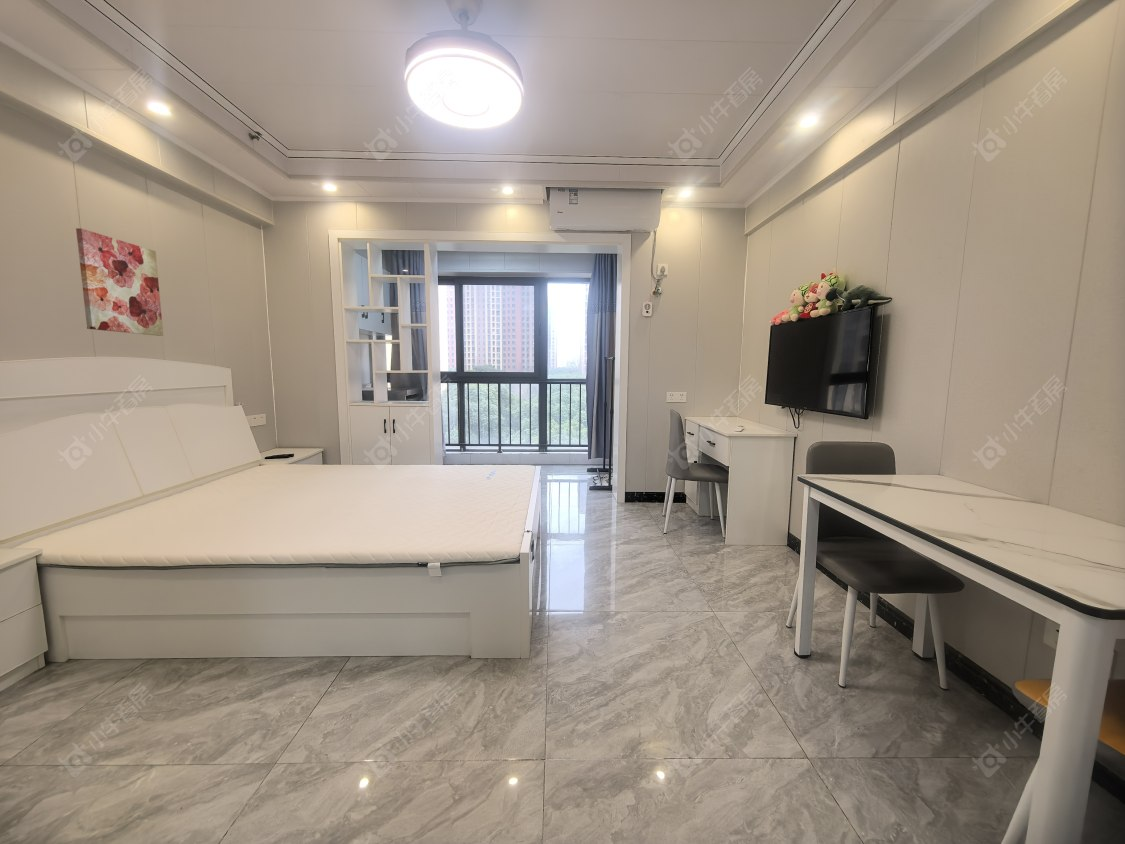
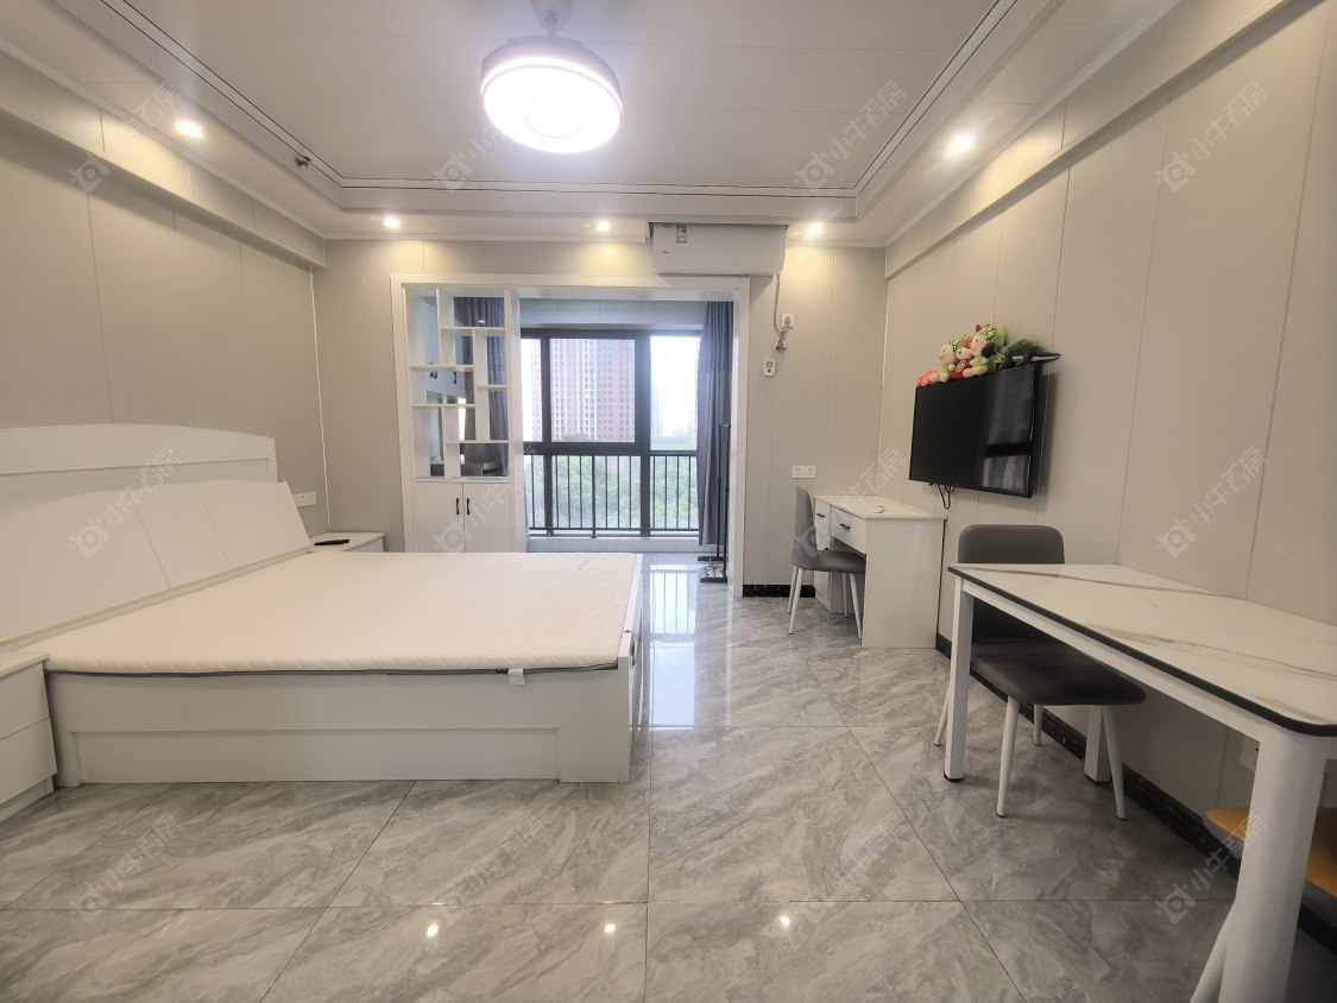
- wall art (123, 287)
